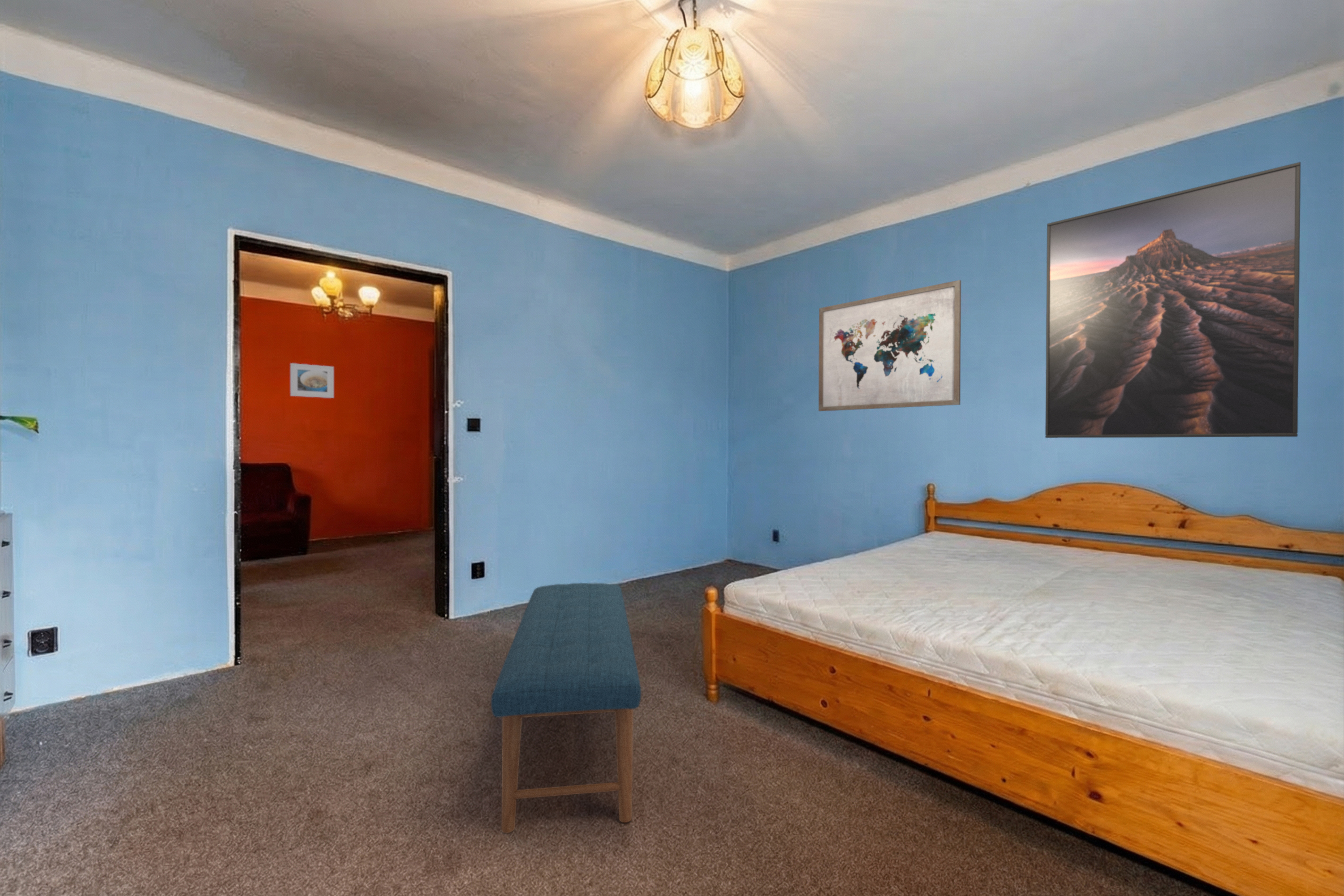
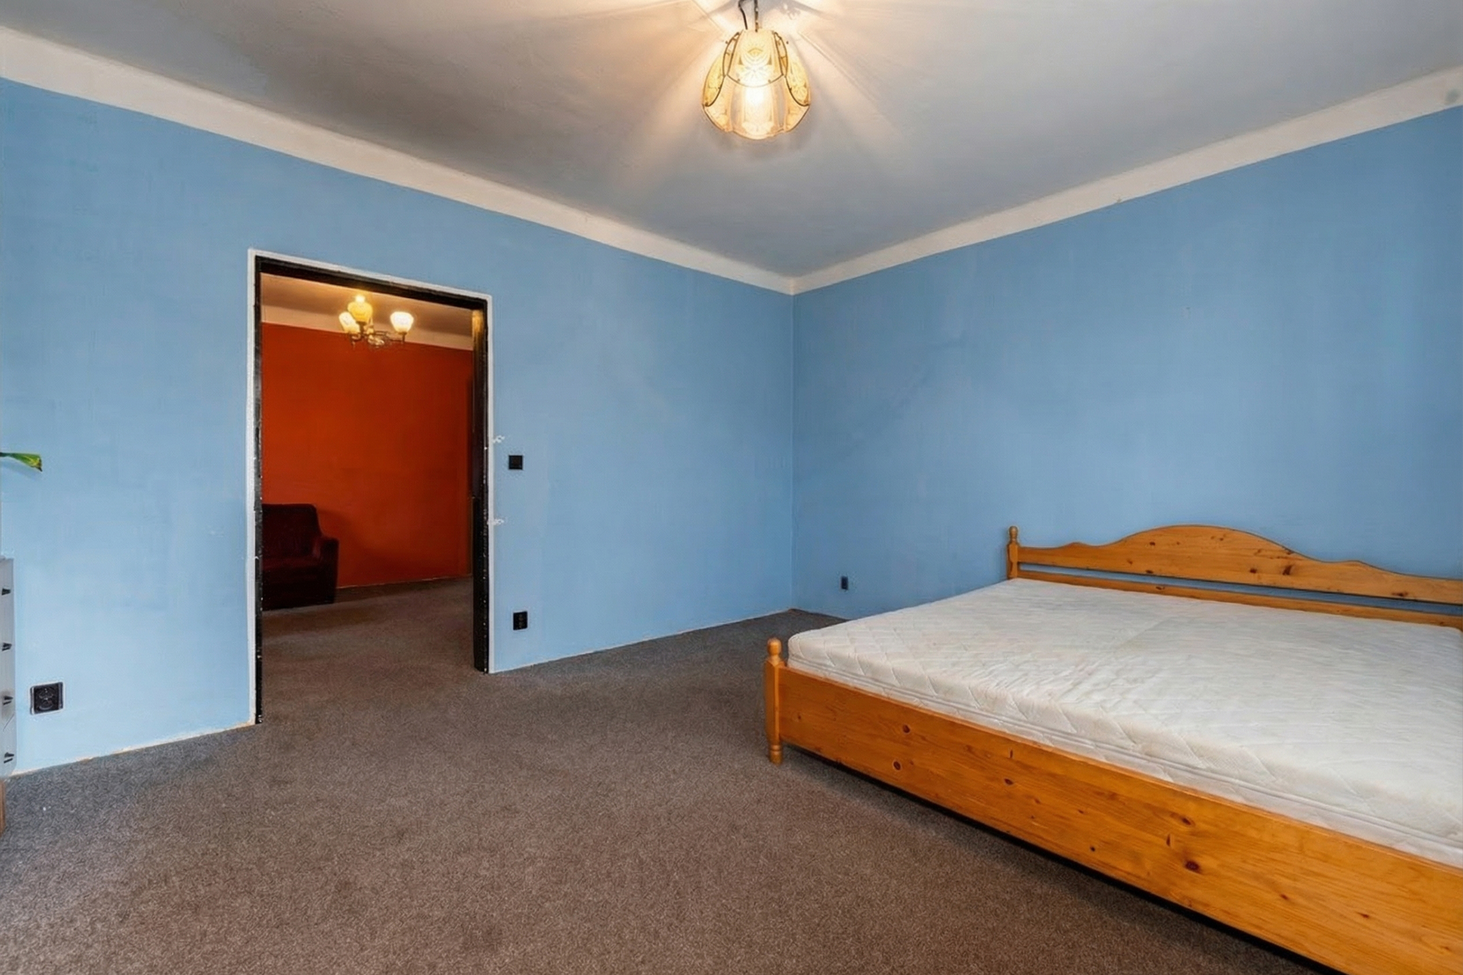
- wall art (883, 352)
- bench (573, 673)
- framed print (312, 381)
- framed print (1157, 317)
